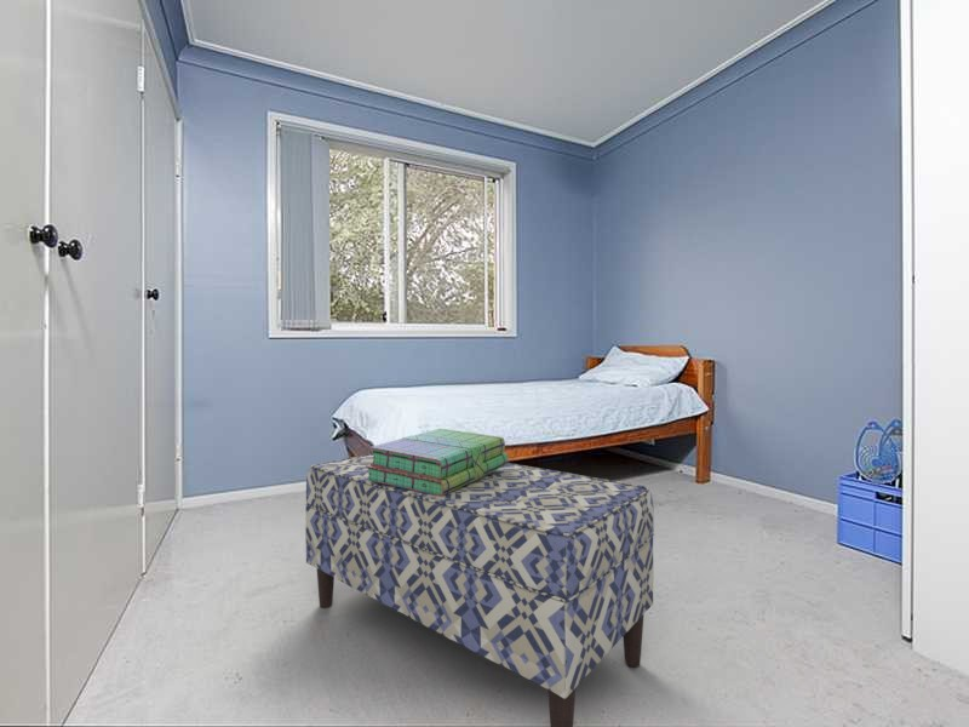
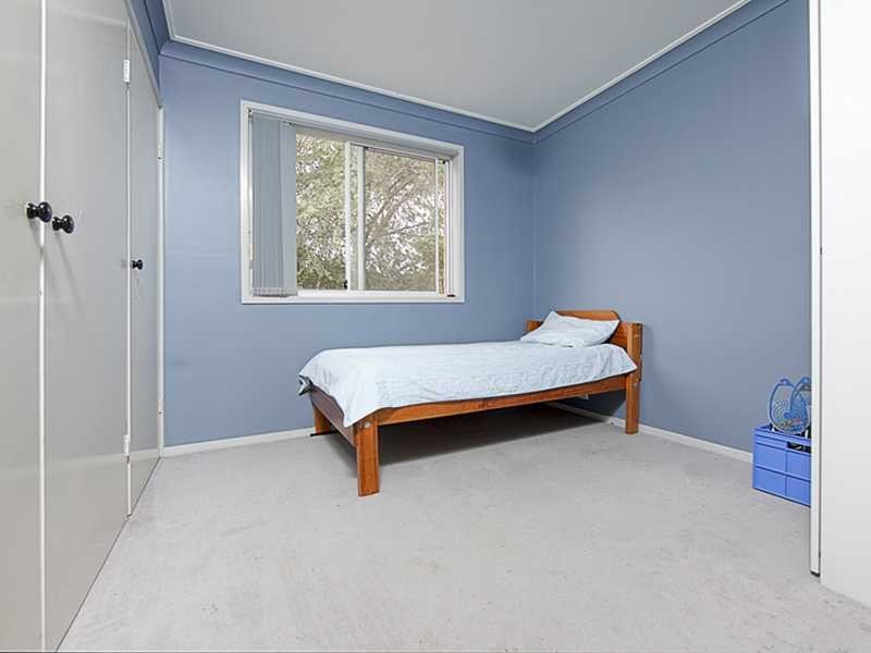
- bench (463, 553)
- stack of books (440, 459)
